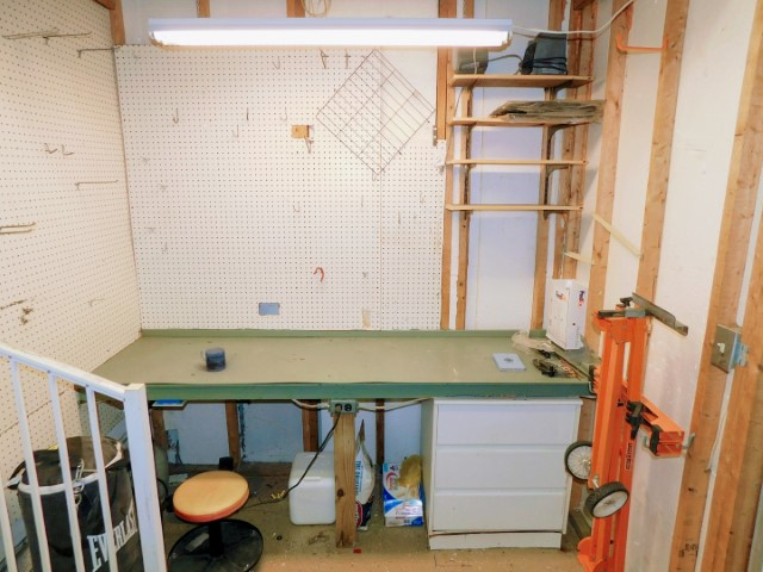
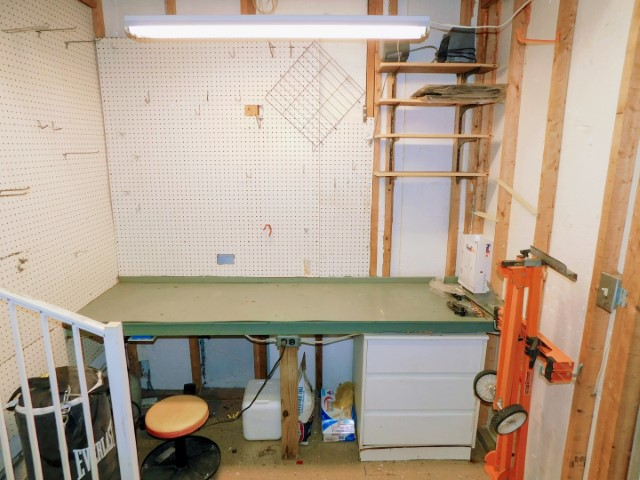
- notepad (508, 361)
- mug (211, 358)
